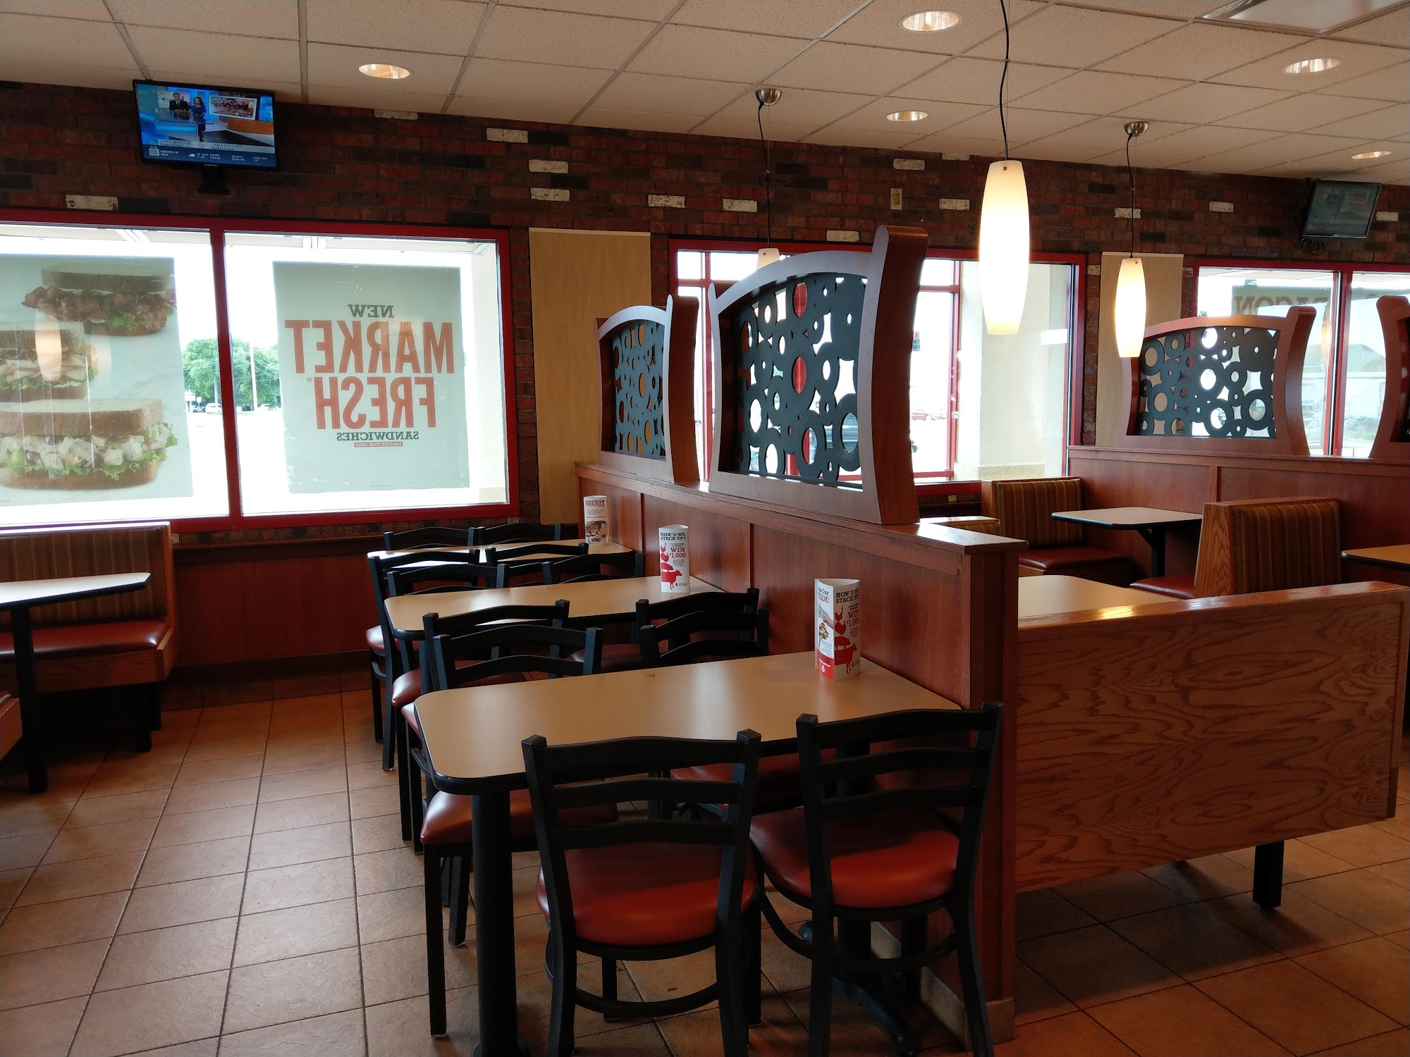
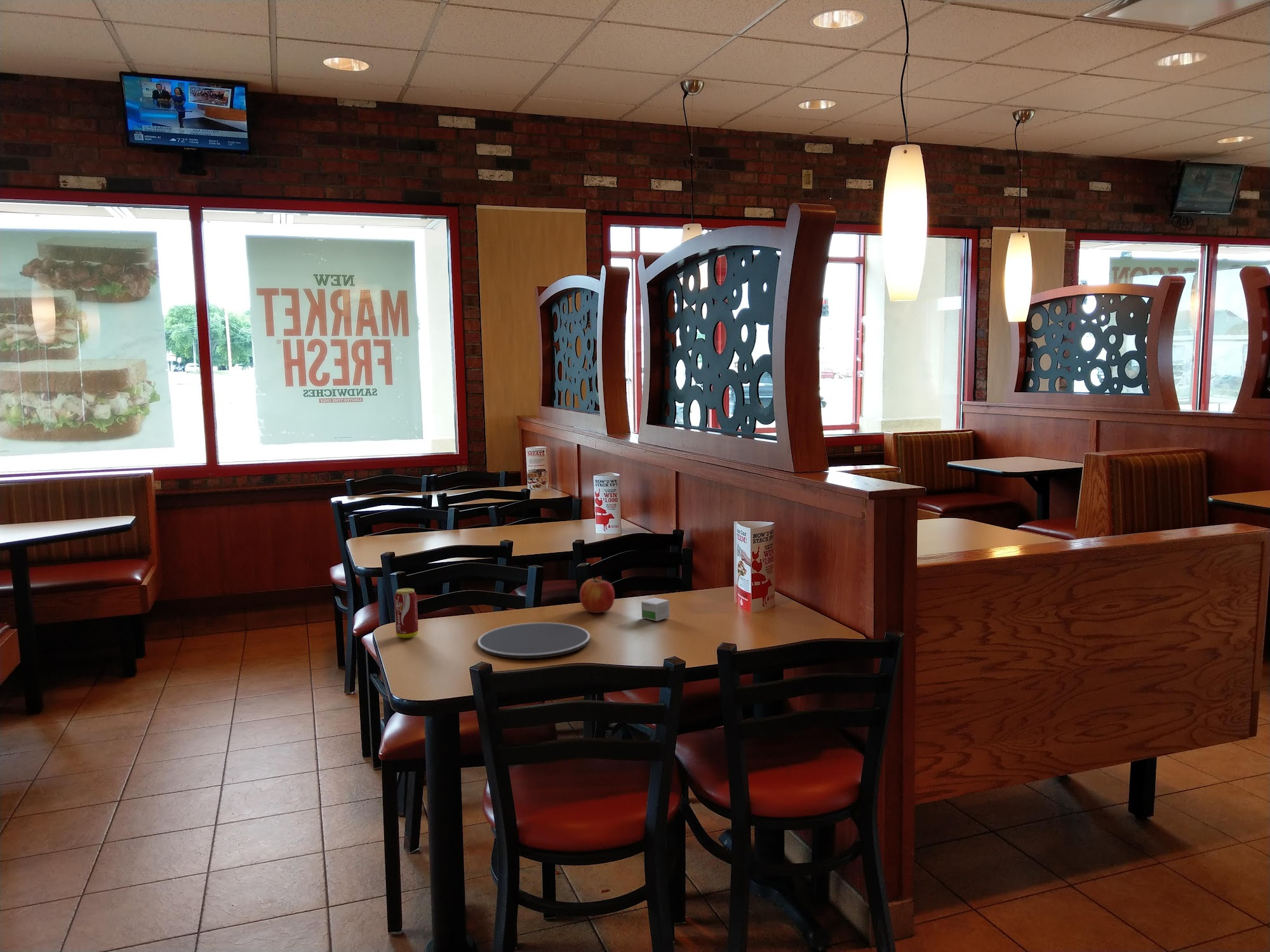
+ small box (655, 609)
+ apple (597, 593)
+ plate (534, 639)
+ beverage can (406, 613)
